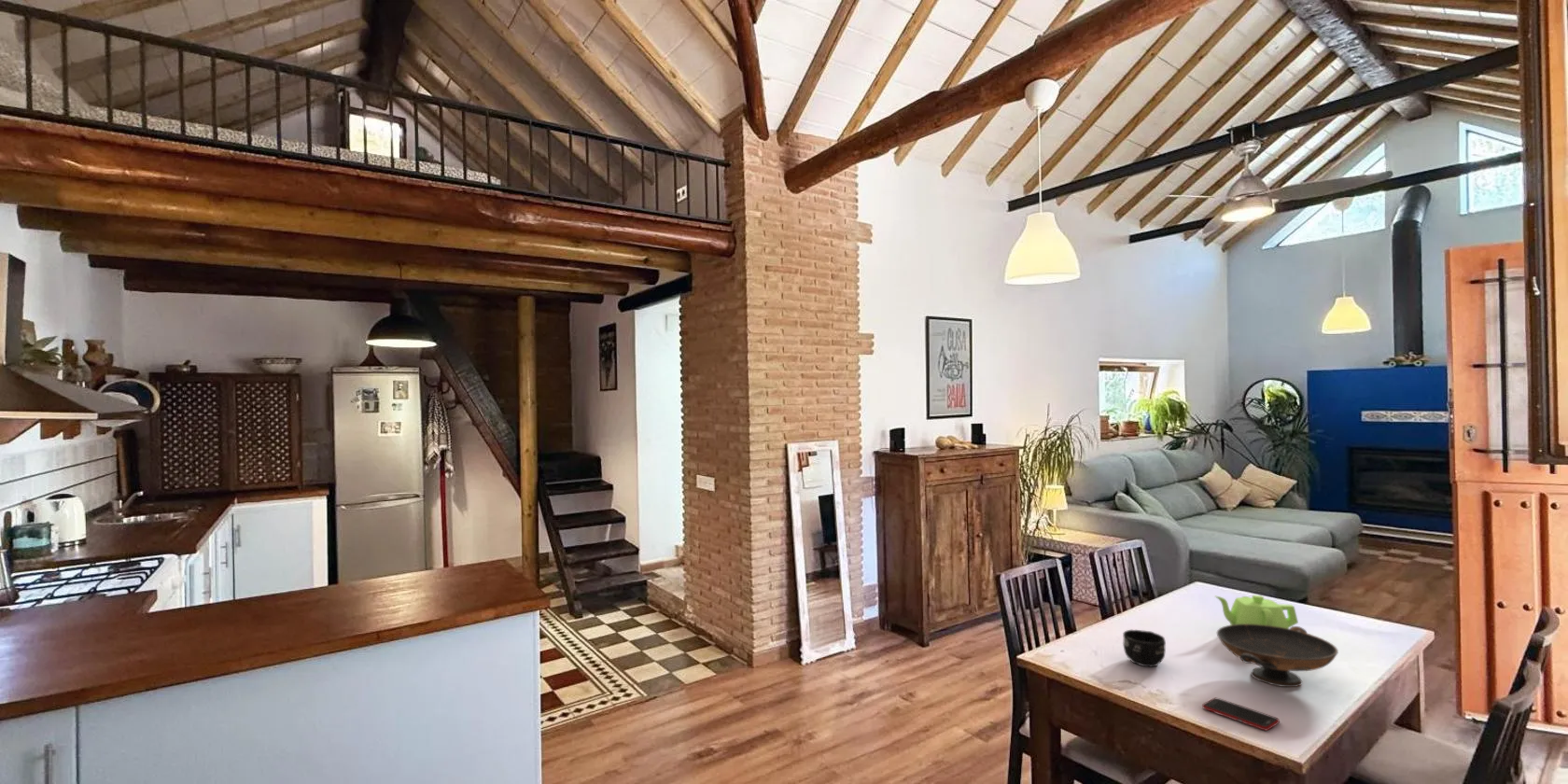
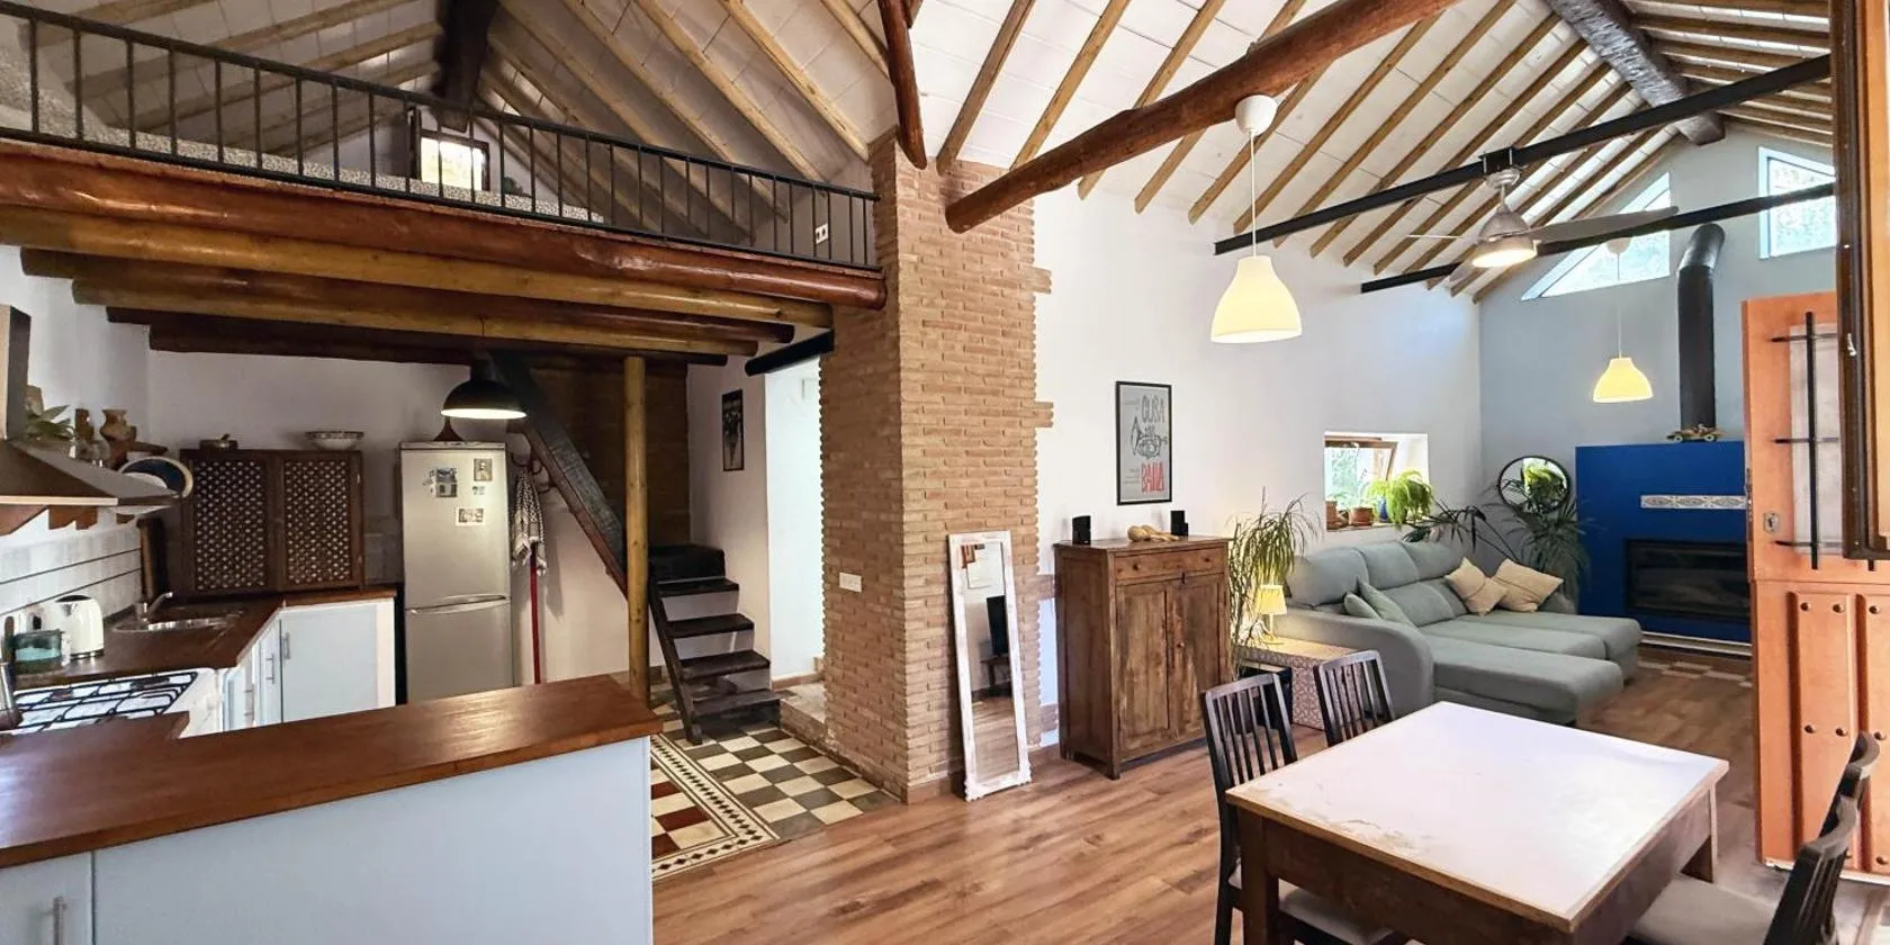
- teapot (1257, 615)
- decorative bowl (1275, 658)
- cell phone (1239, 713)
- mug (1141, 650)
